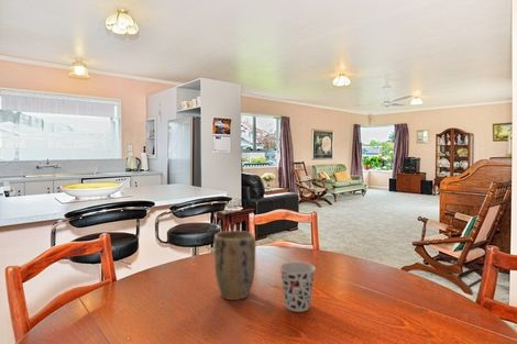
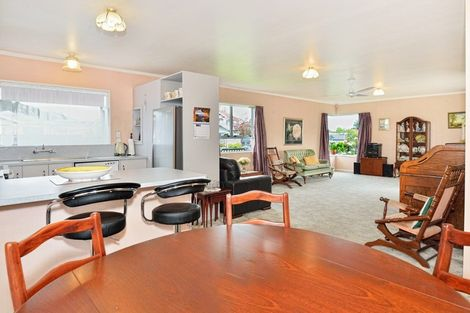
- plant pot (234, 264)
- cup (297, 286)
